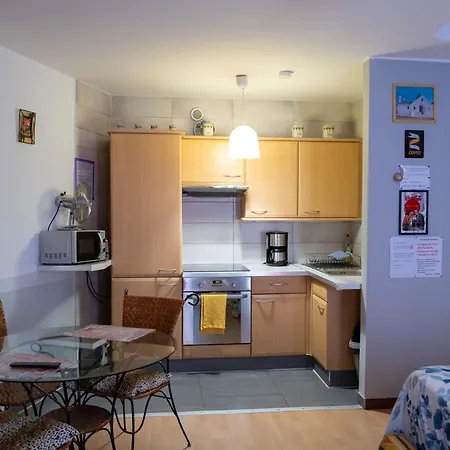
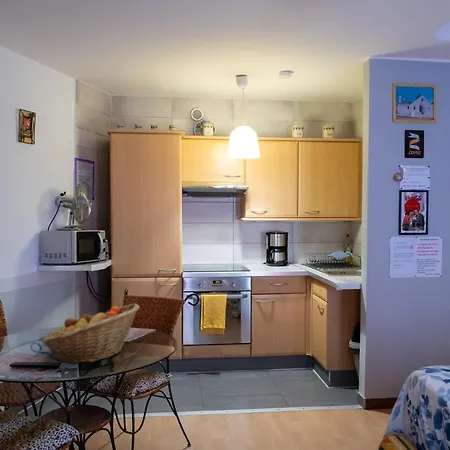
+ fruit basket (93, 329)
